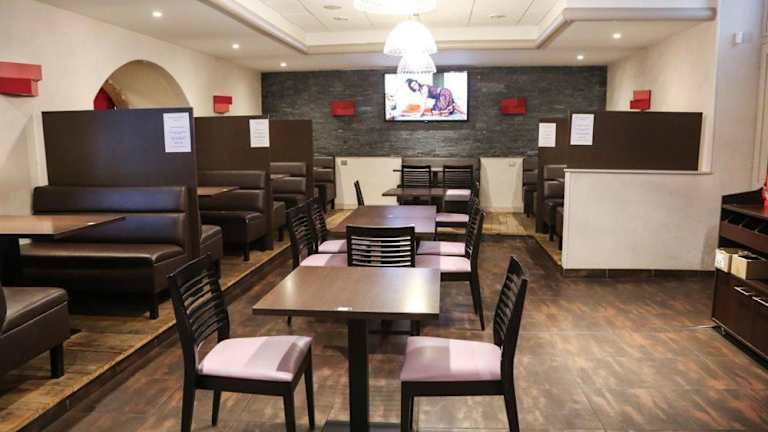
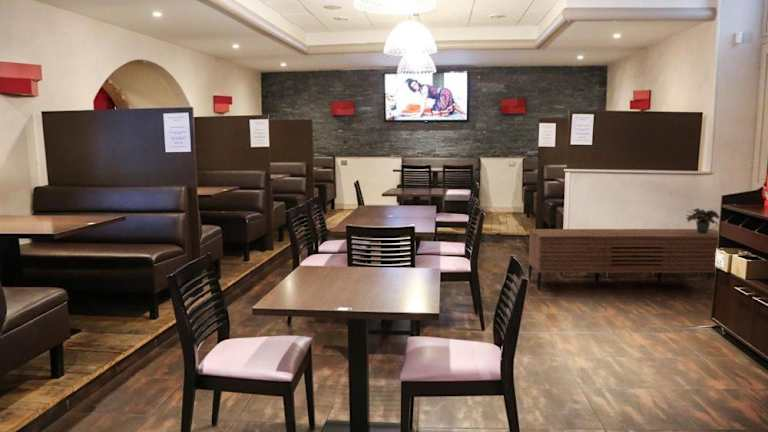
+ sideboard (628, 259)
+ potted plant (703, 221)
